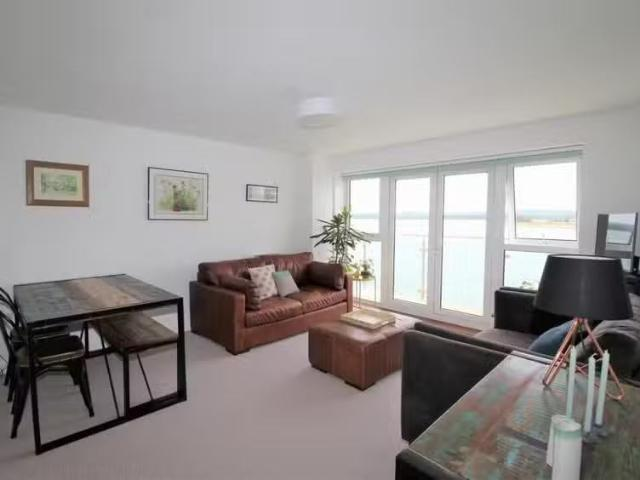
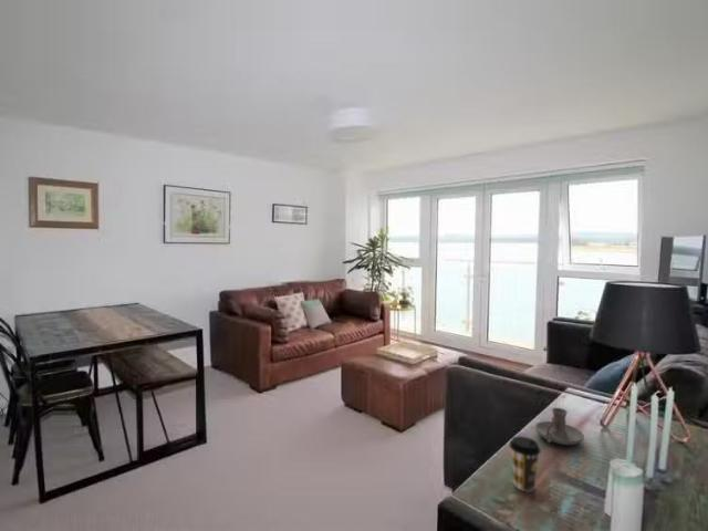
+ candle holder (556, 425)
+ coffee cup (523, 464)
